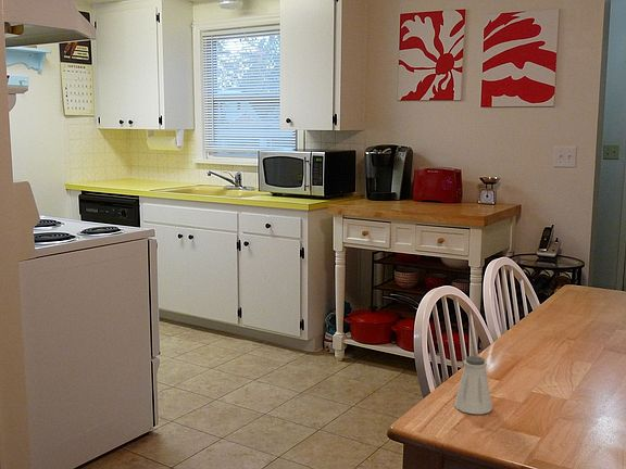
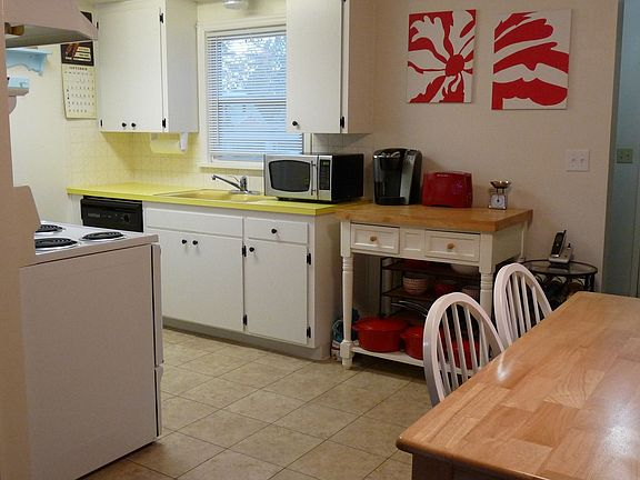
- saltshaker (474, 382)
